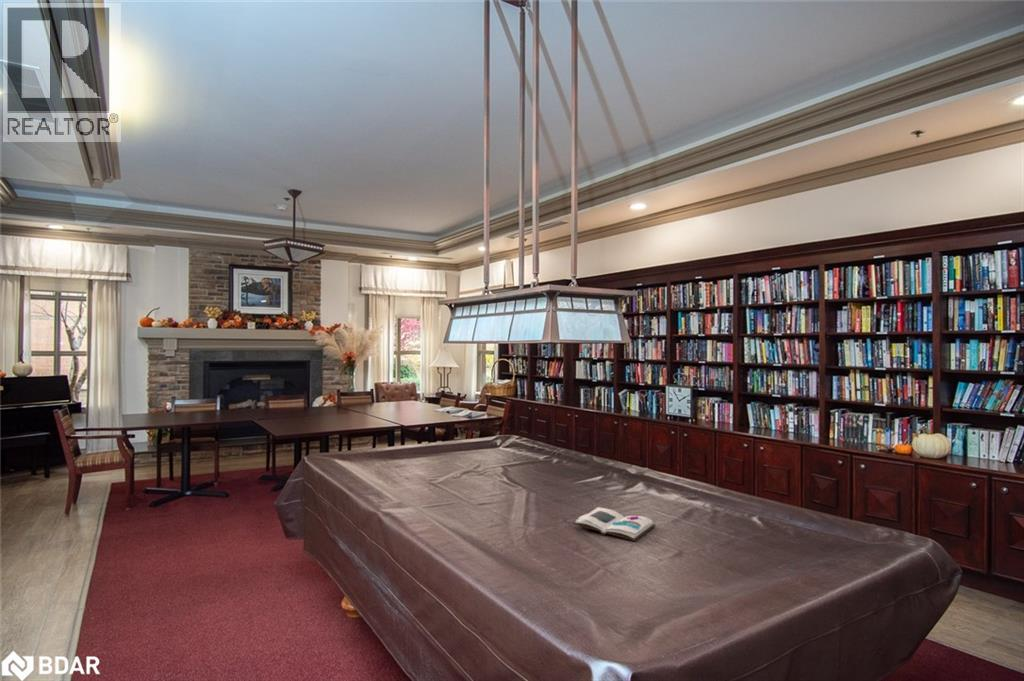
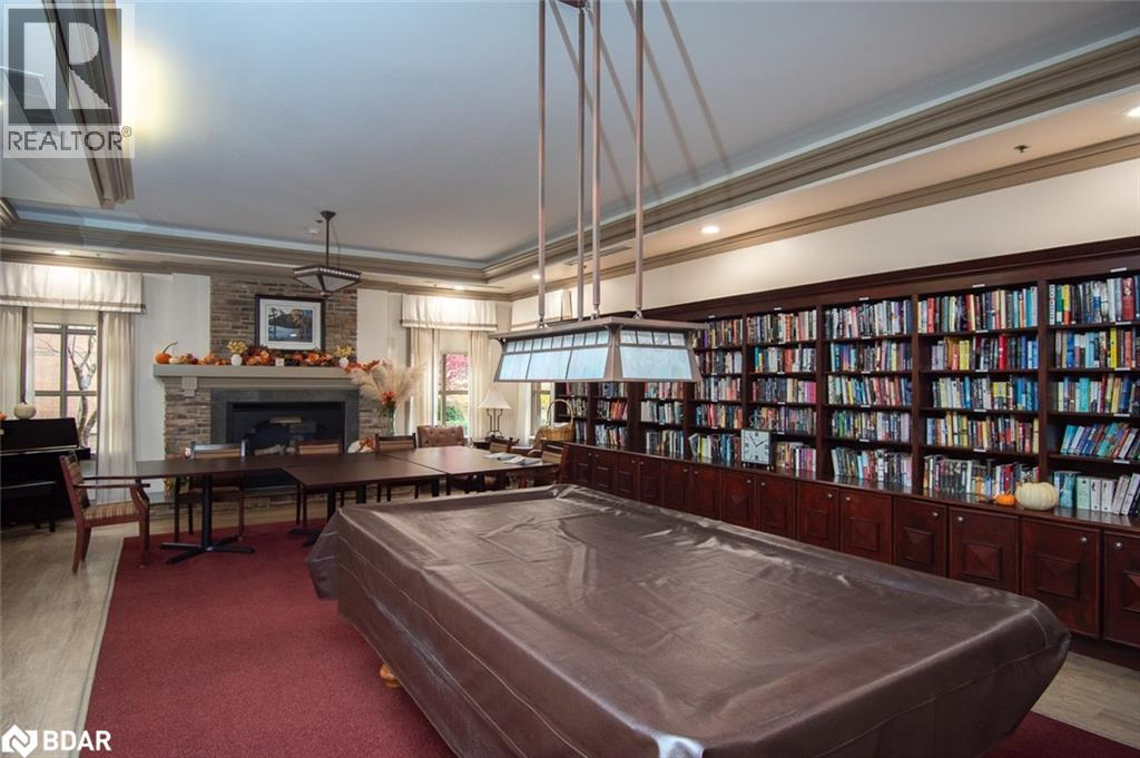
- book (614, 521)
